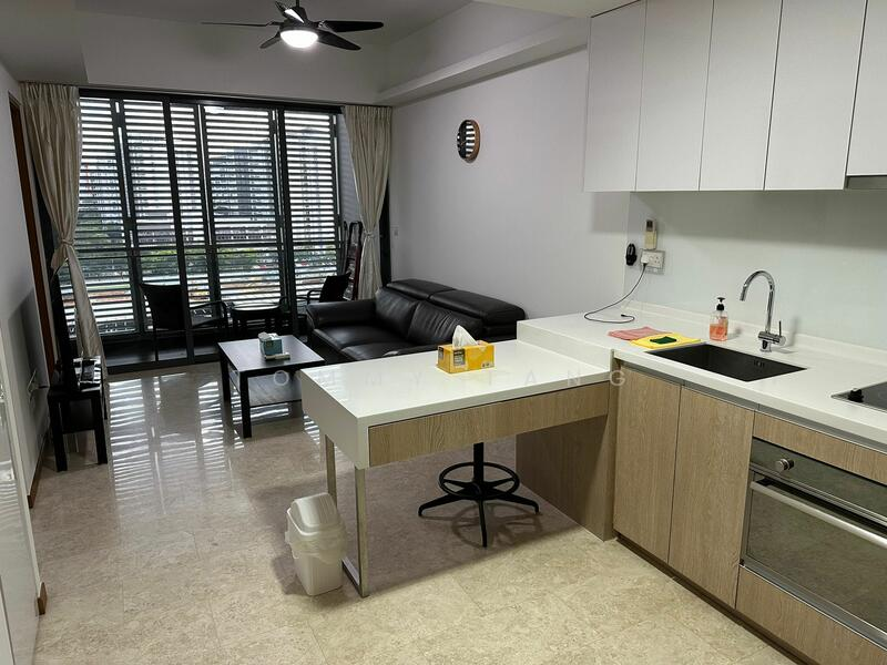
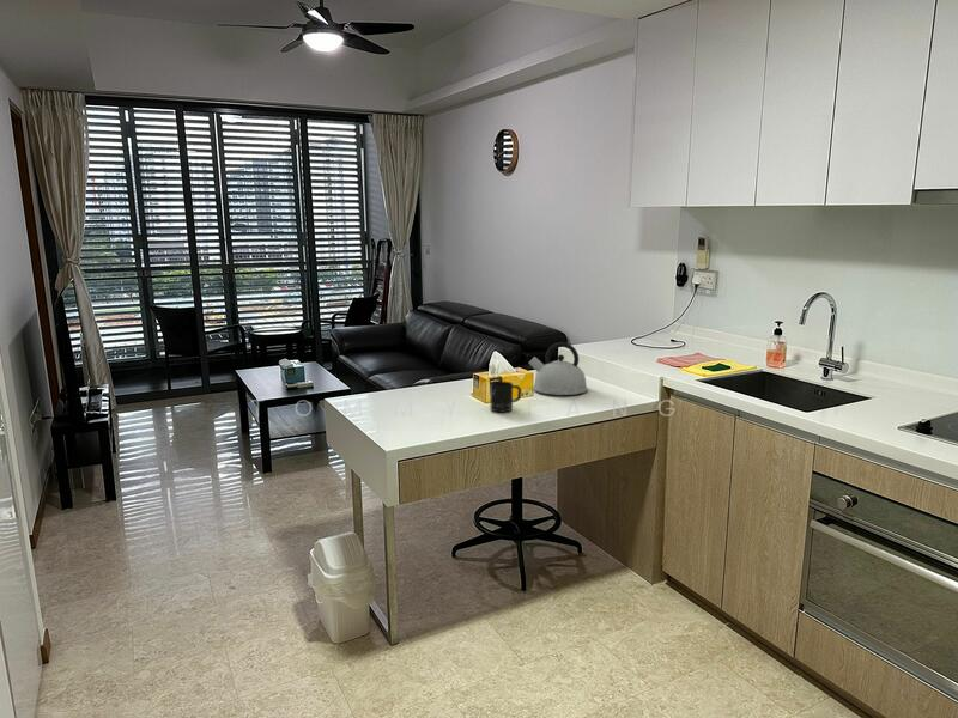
+ mug (505, 396)
+ kettle (557, 365)
